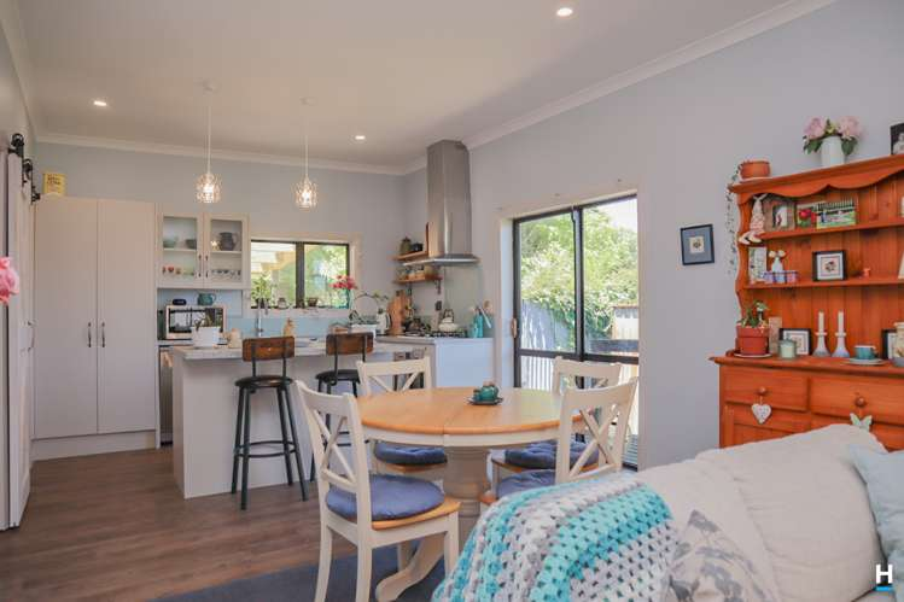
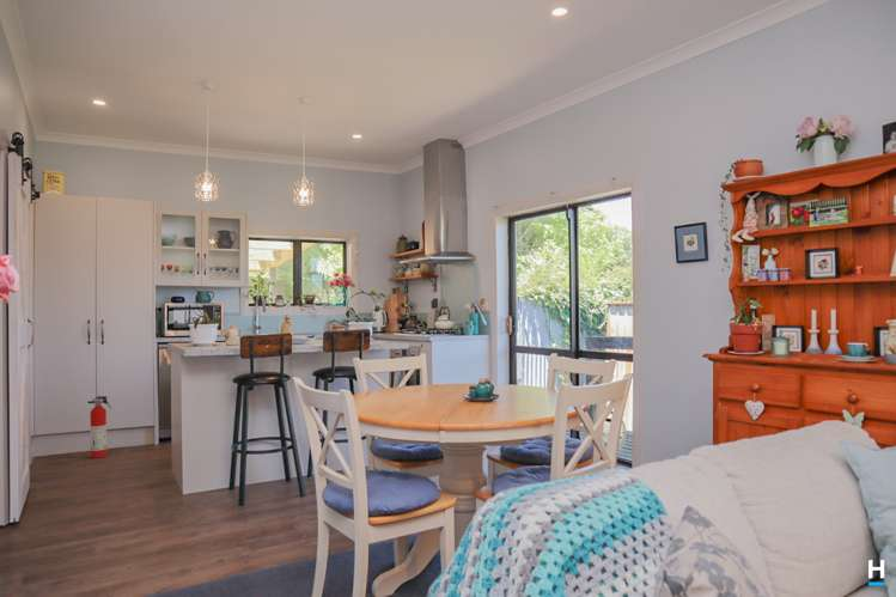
+ fire extinguisher (99, 426)
